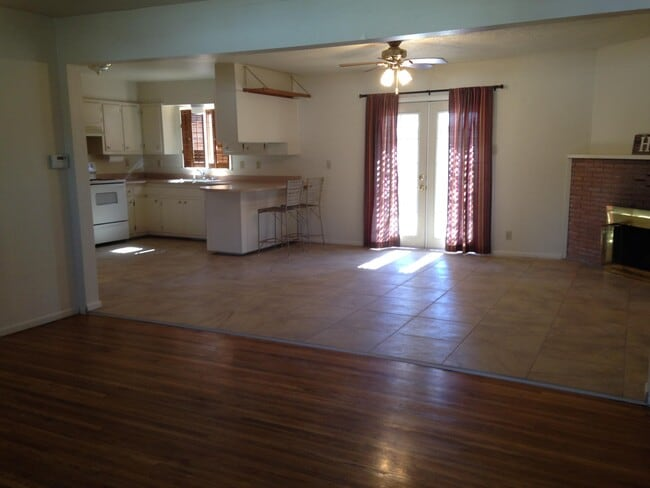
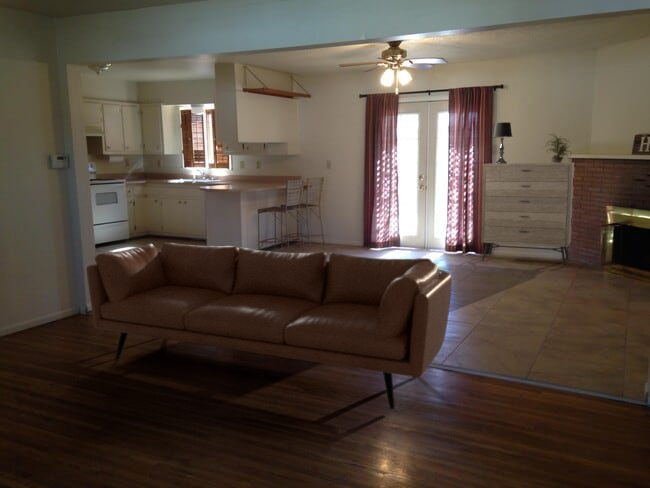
+ dresser (526, 212)
+ table lamp (501, 143)
+ potted plant (557, 147)
+ leather (263, 310)
